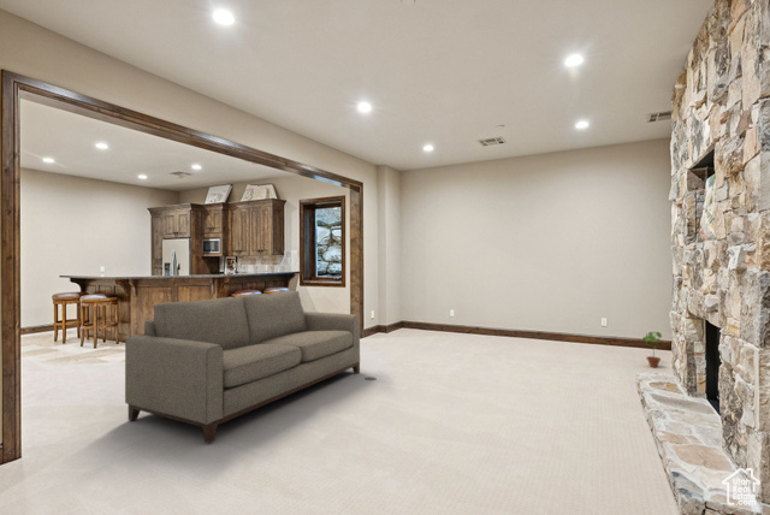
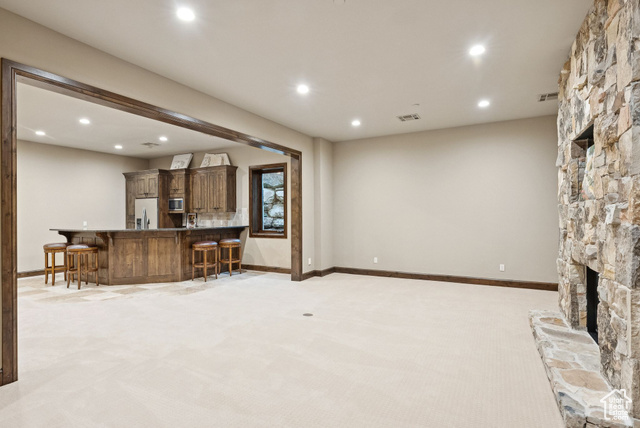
- potted plant (653, 347)
- sofa (263, 344)
